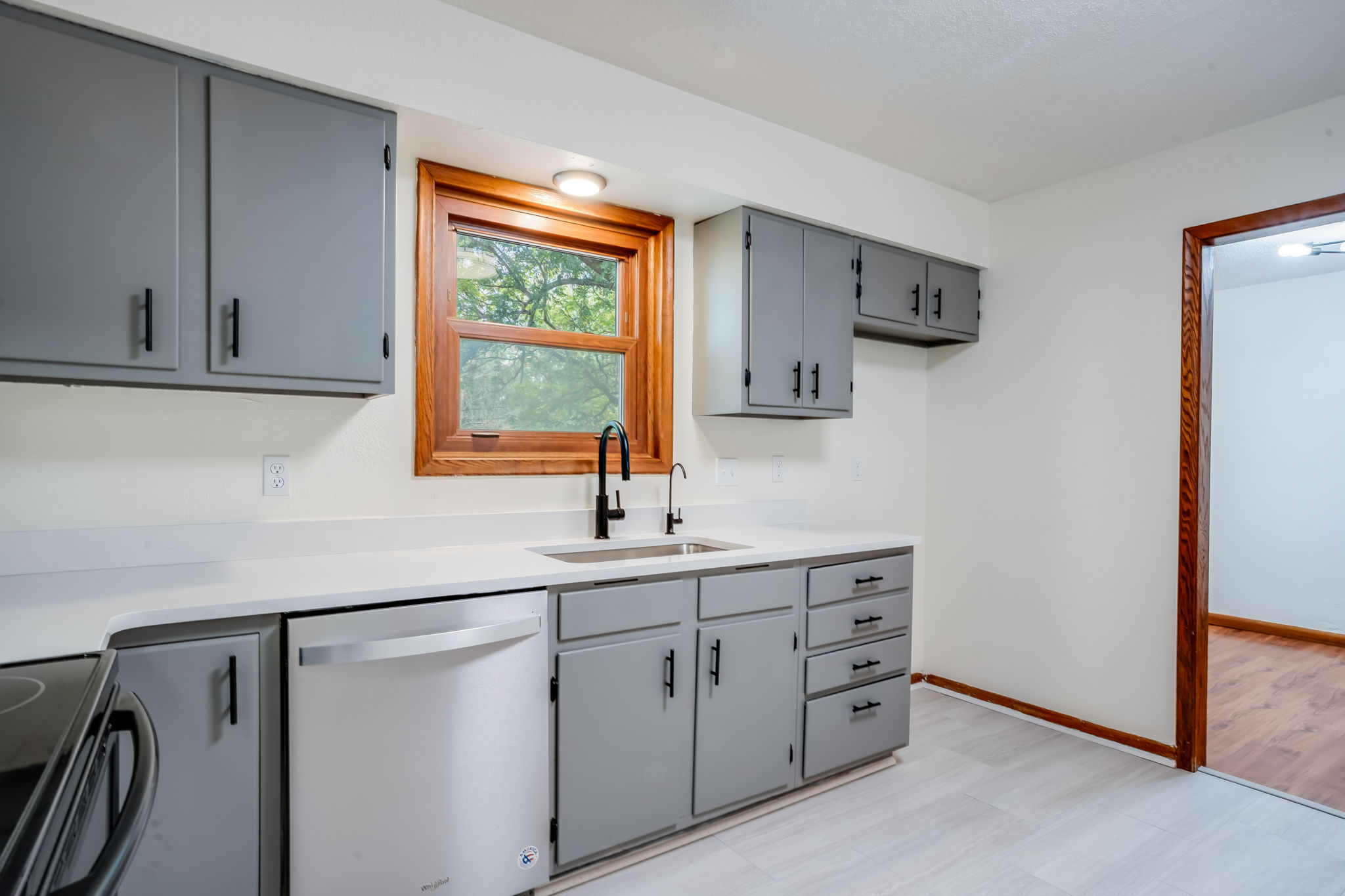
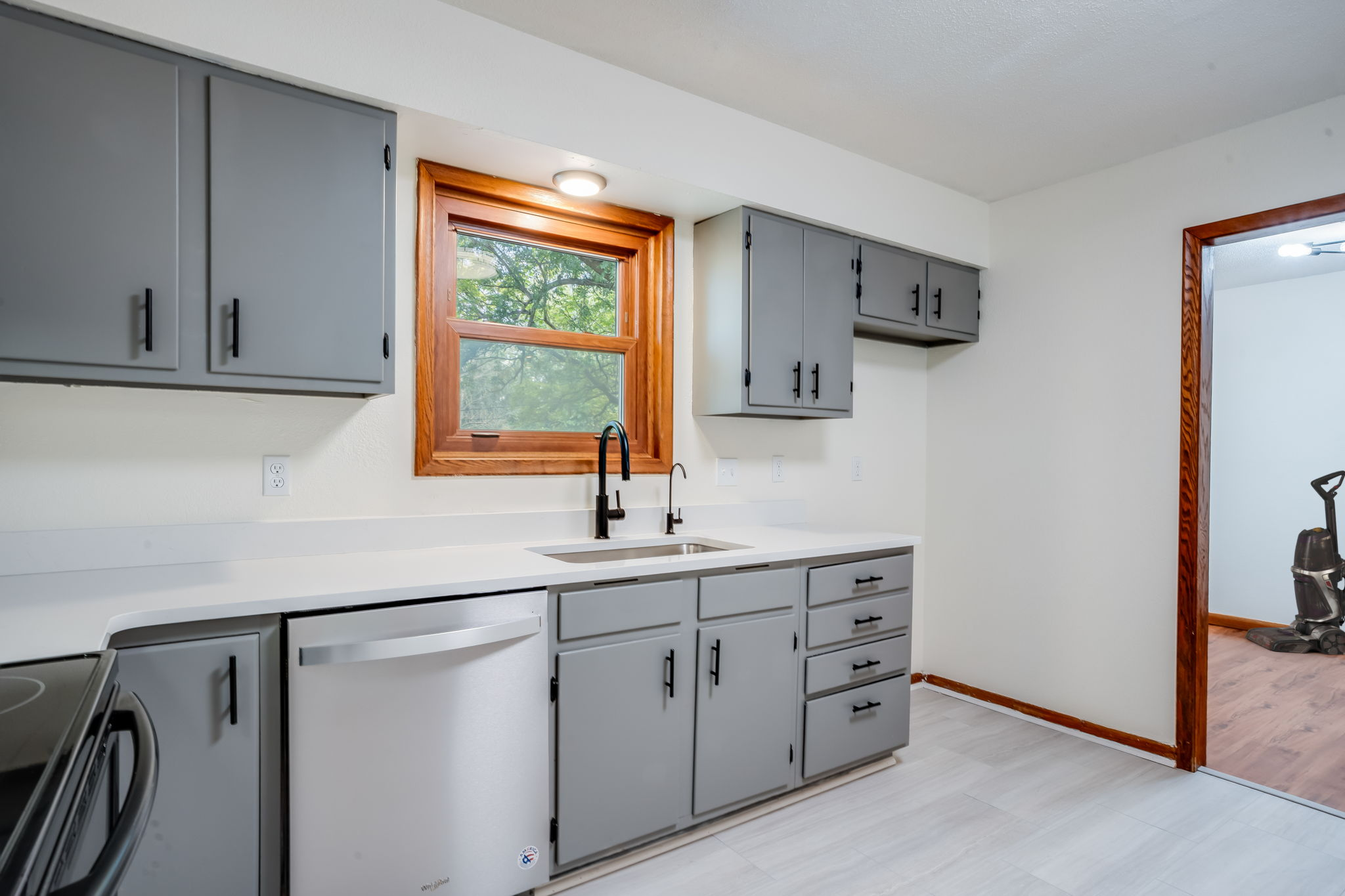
+ vacuum cleaner (1297, 558)
